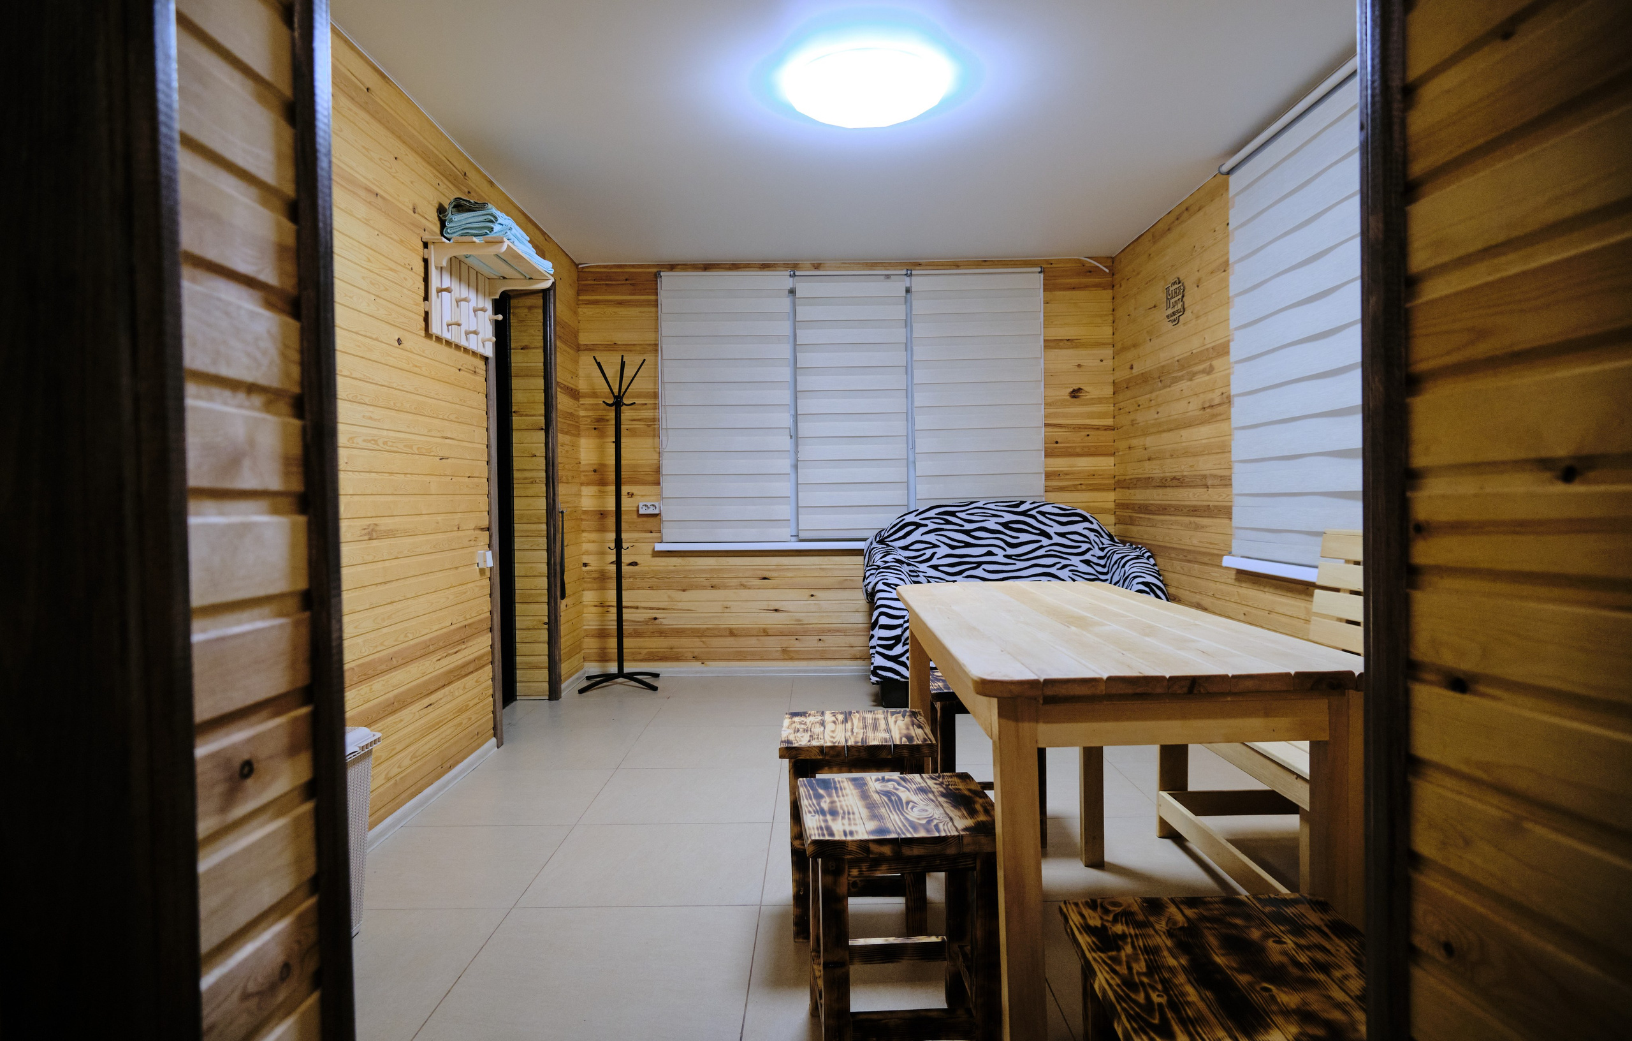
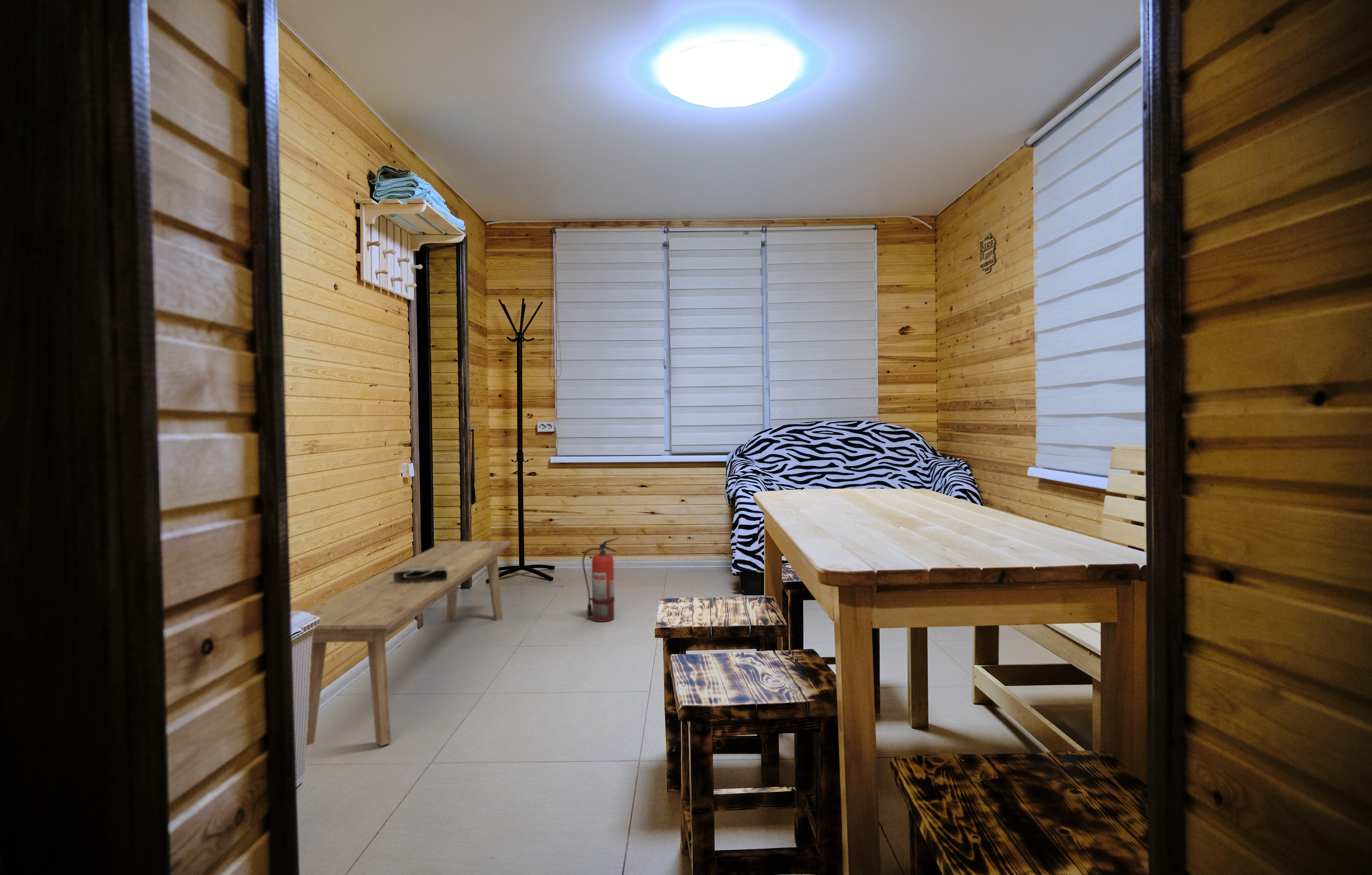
+ tote bag (420, 574)
+ fire extinguisher (600, 578)
+ bench (420, 613)
